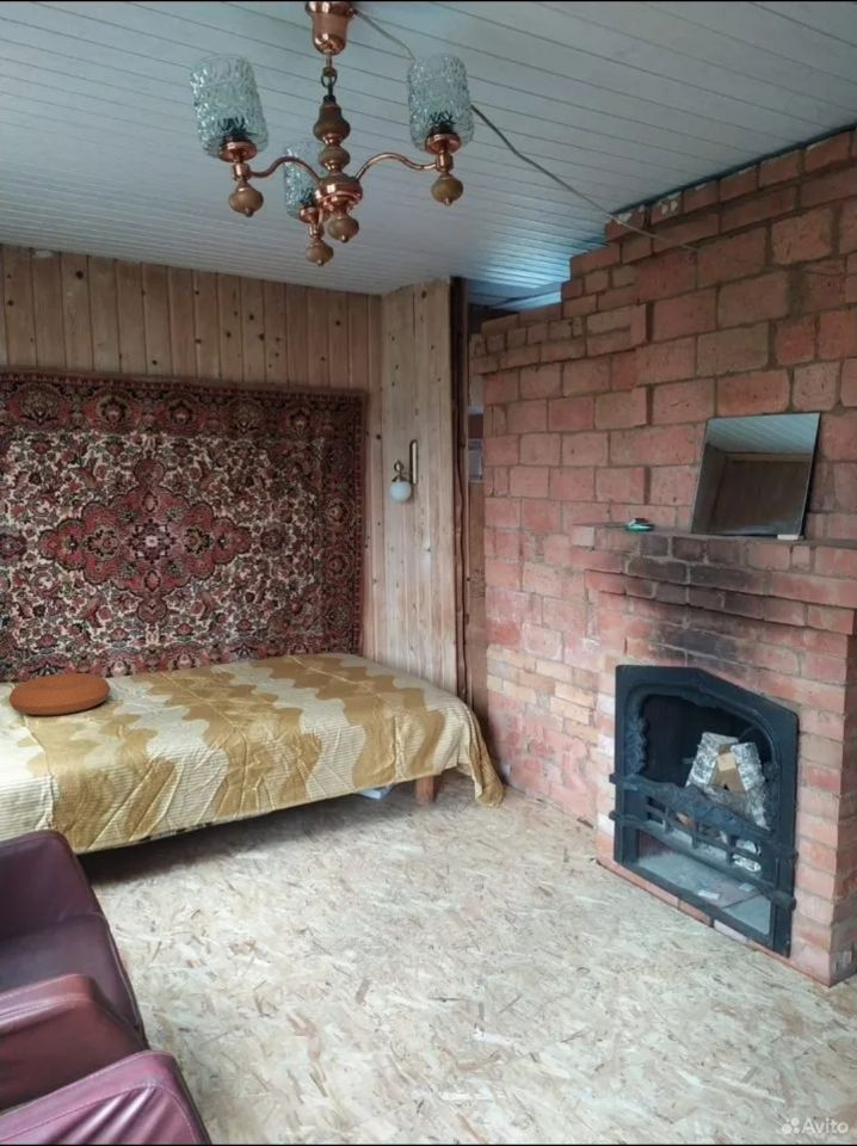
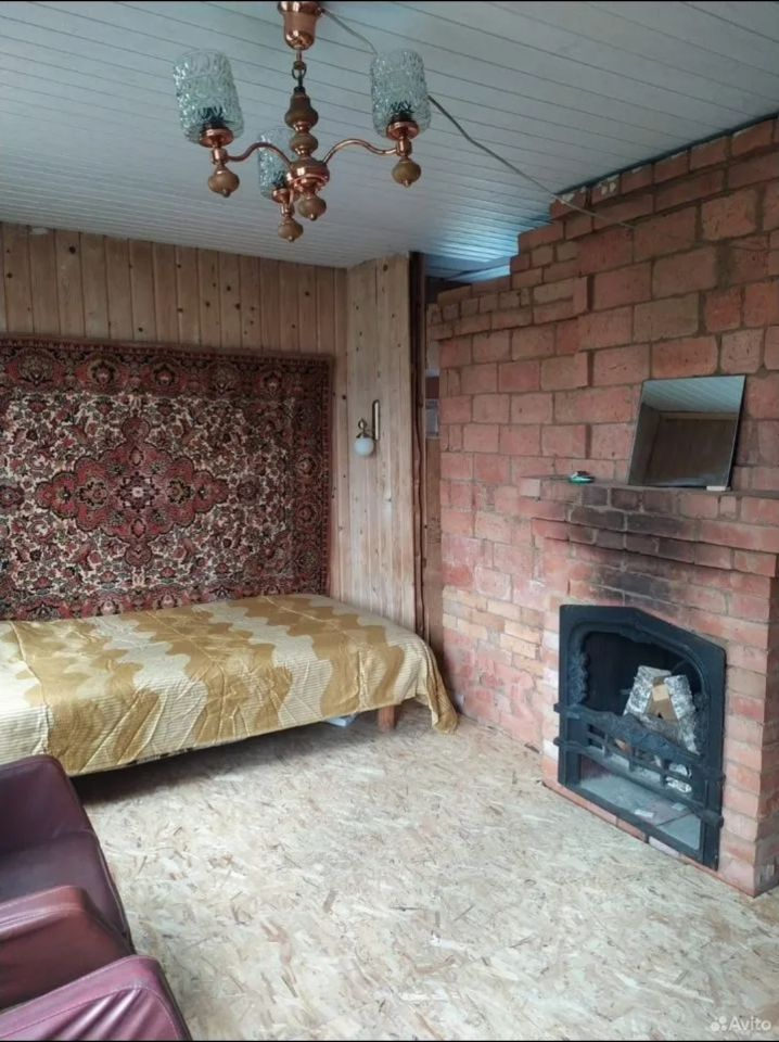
- cushion (60, 694)
